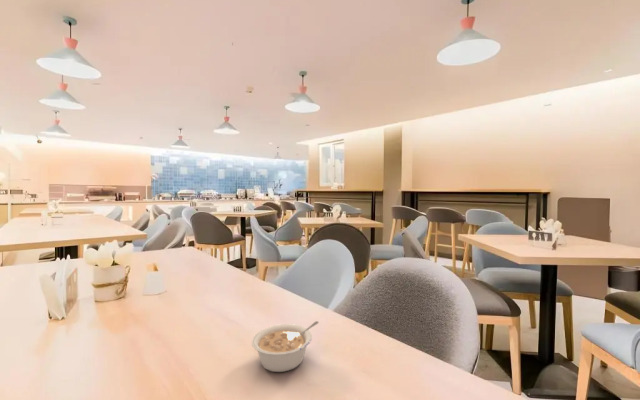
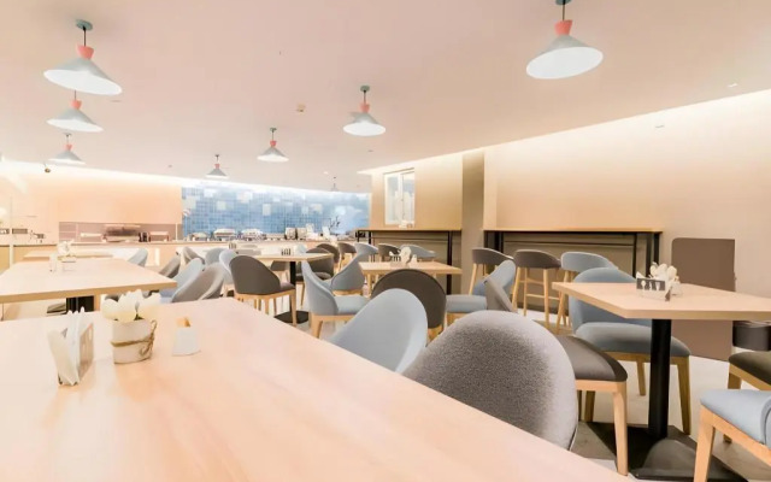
- legume (283, 345)
